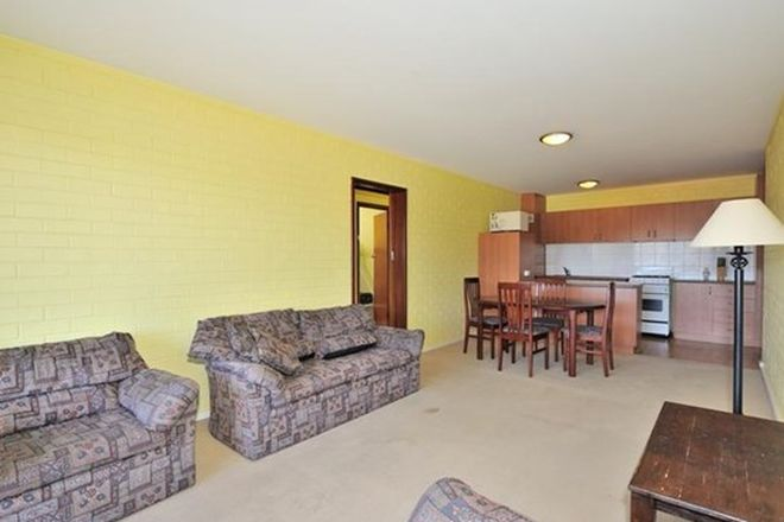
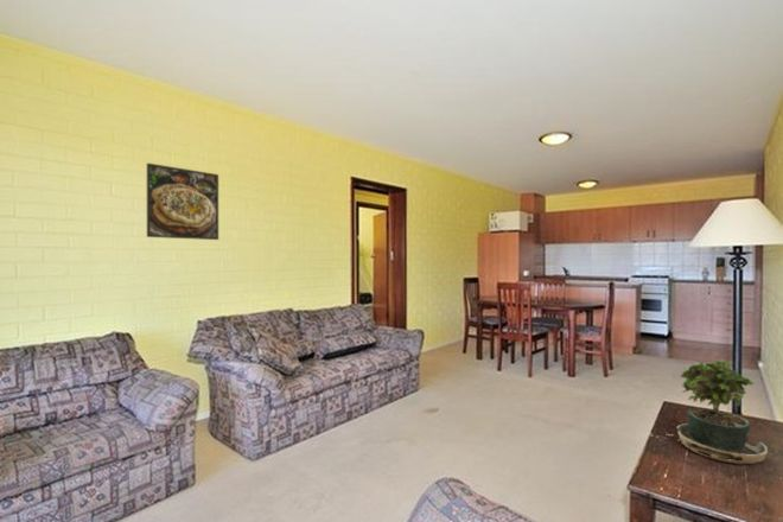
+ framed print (184, 203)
+ potted plant (709, 401)
